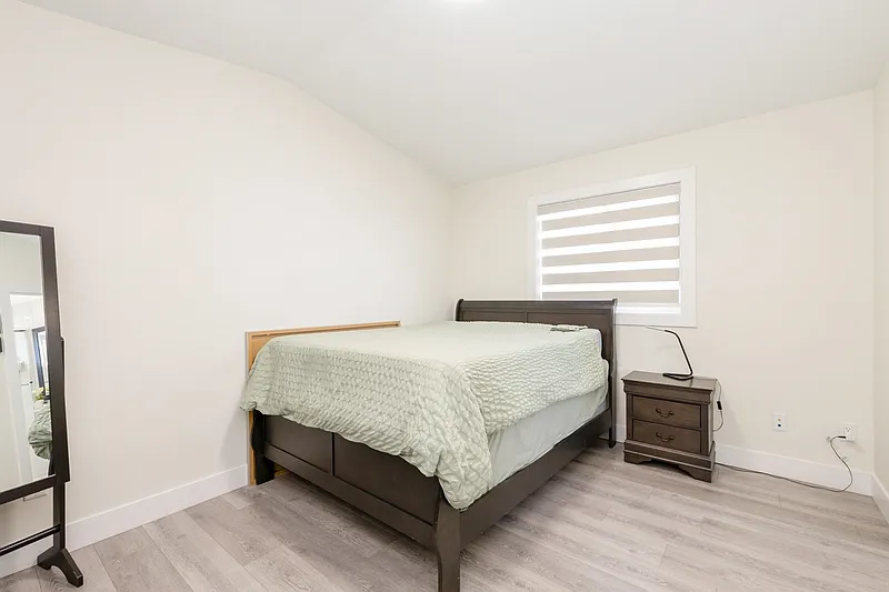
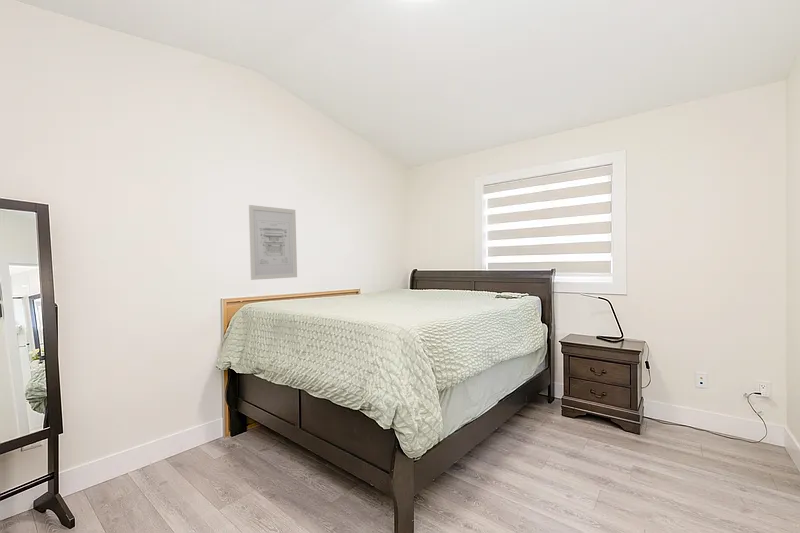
+ wall art (274, 243)
